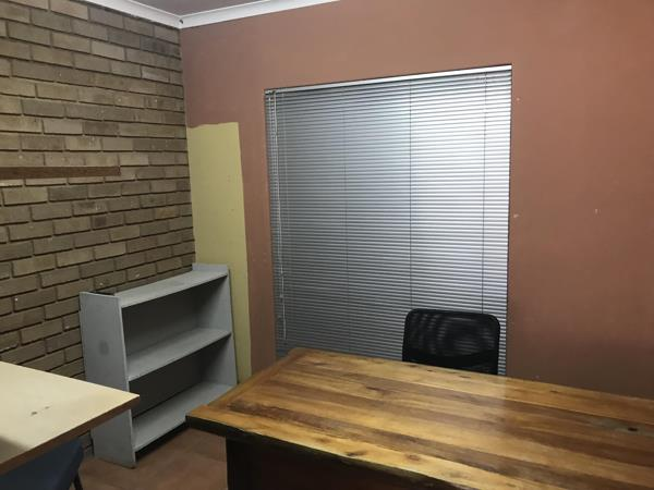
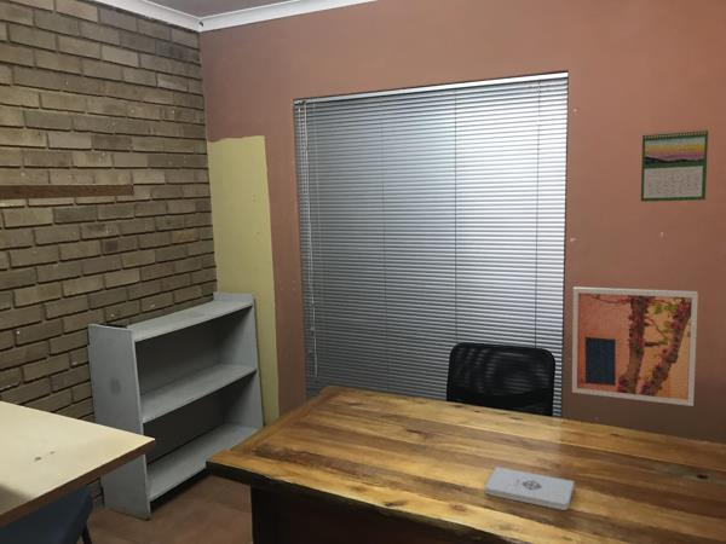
+ calendar (673, 164)
+ wall art (632, 343)
+ notepad (529, 487)
